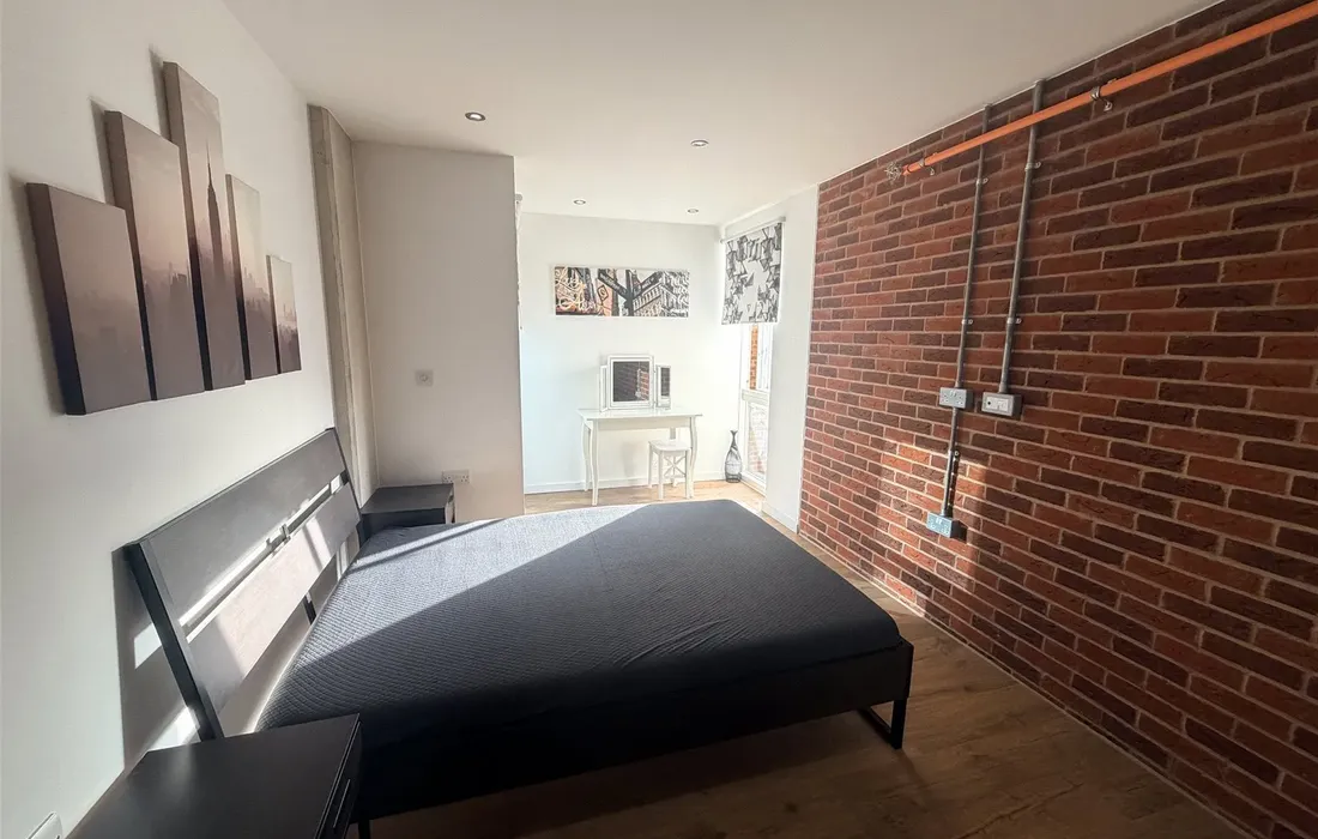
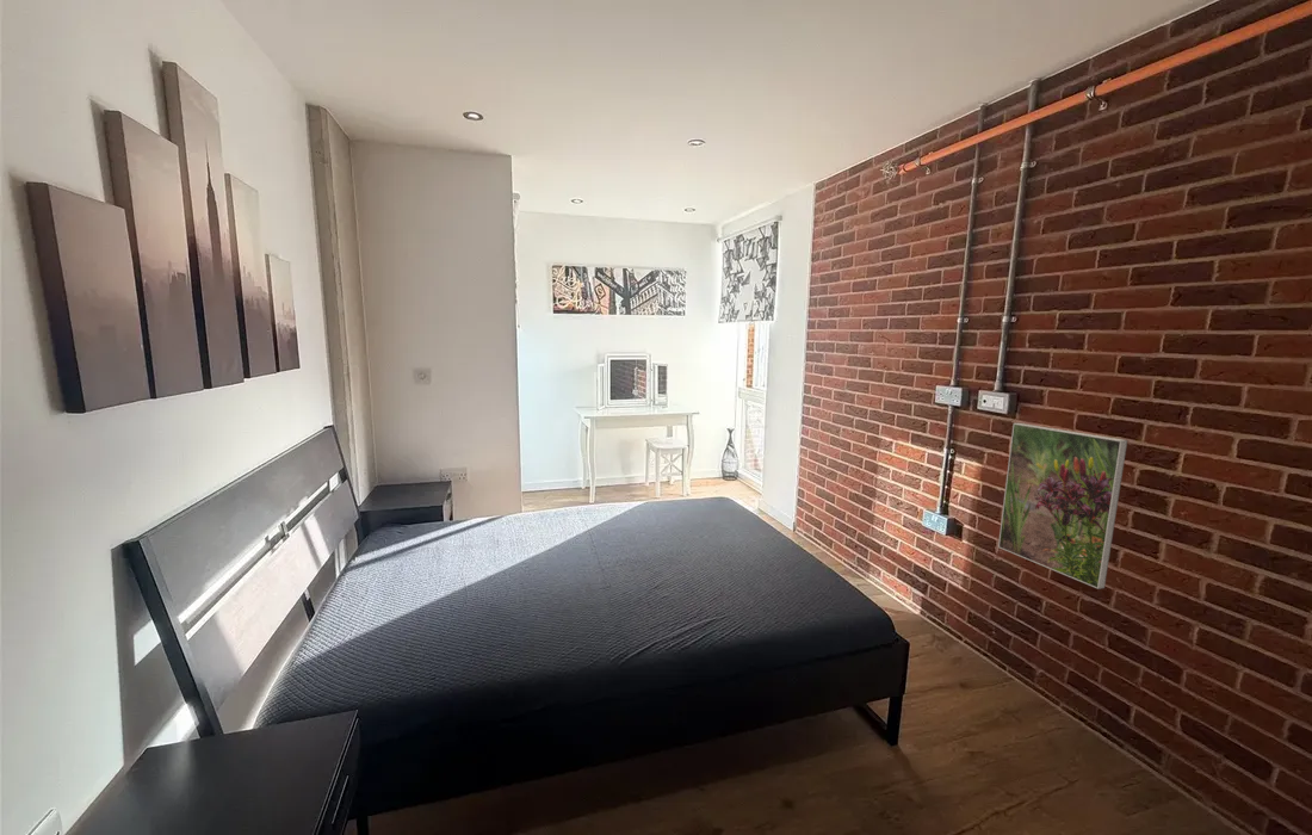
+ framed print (1056, 500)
